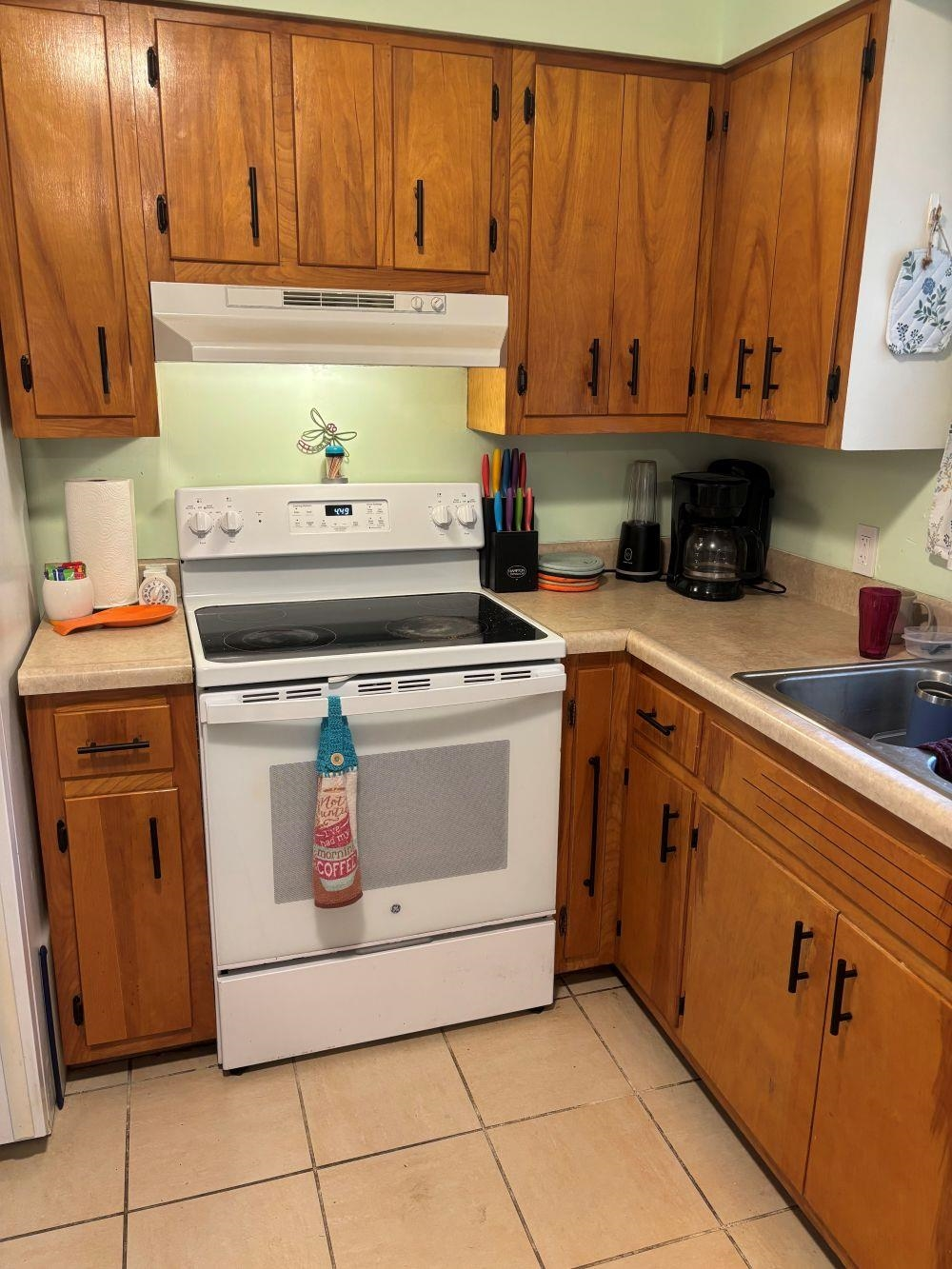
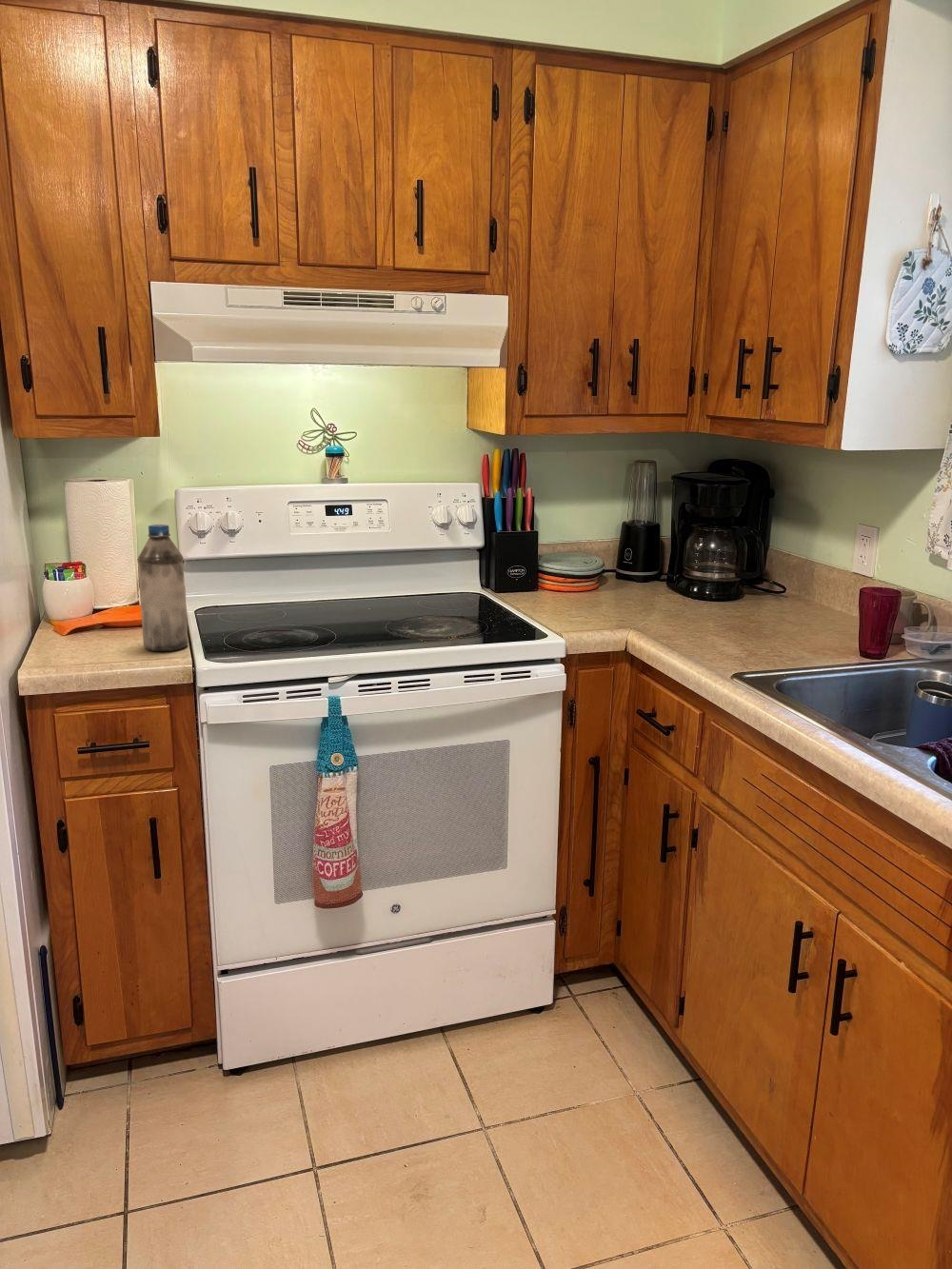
+ water bottle (162, 586)
